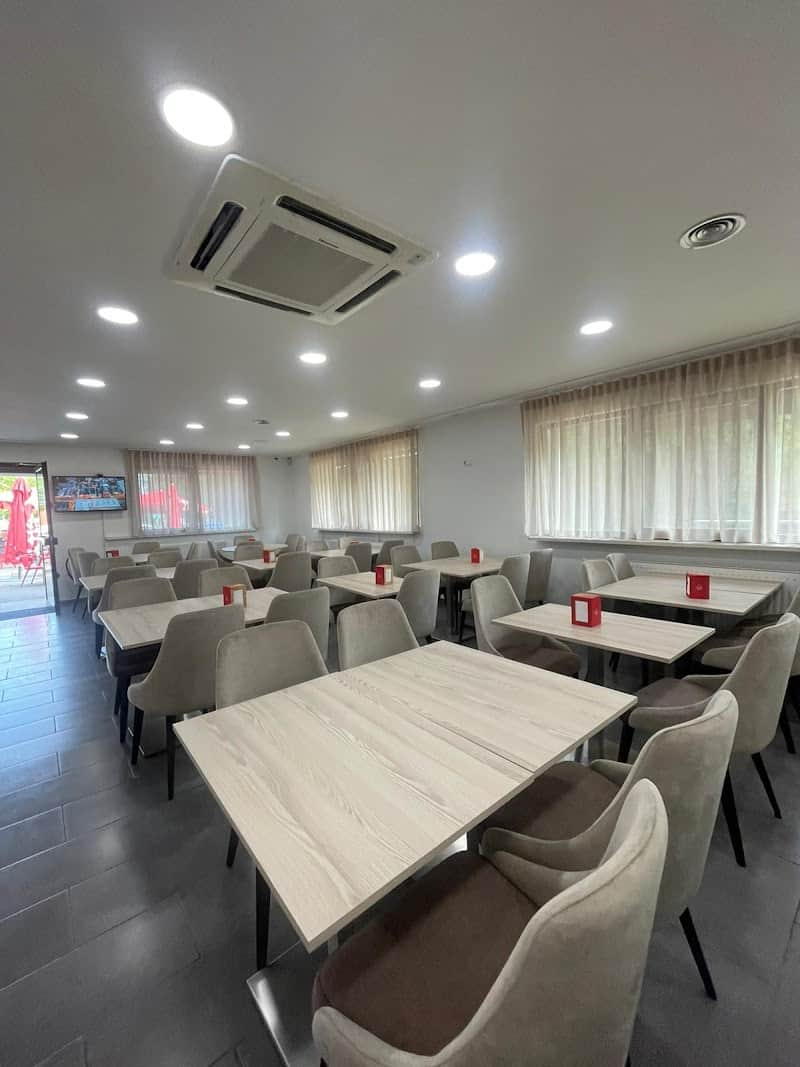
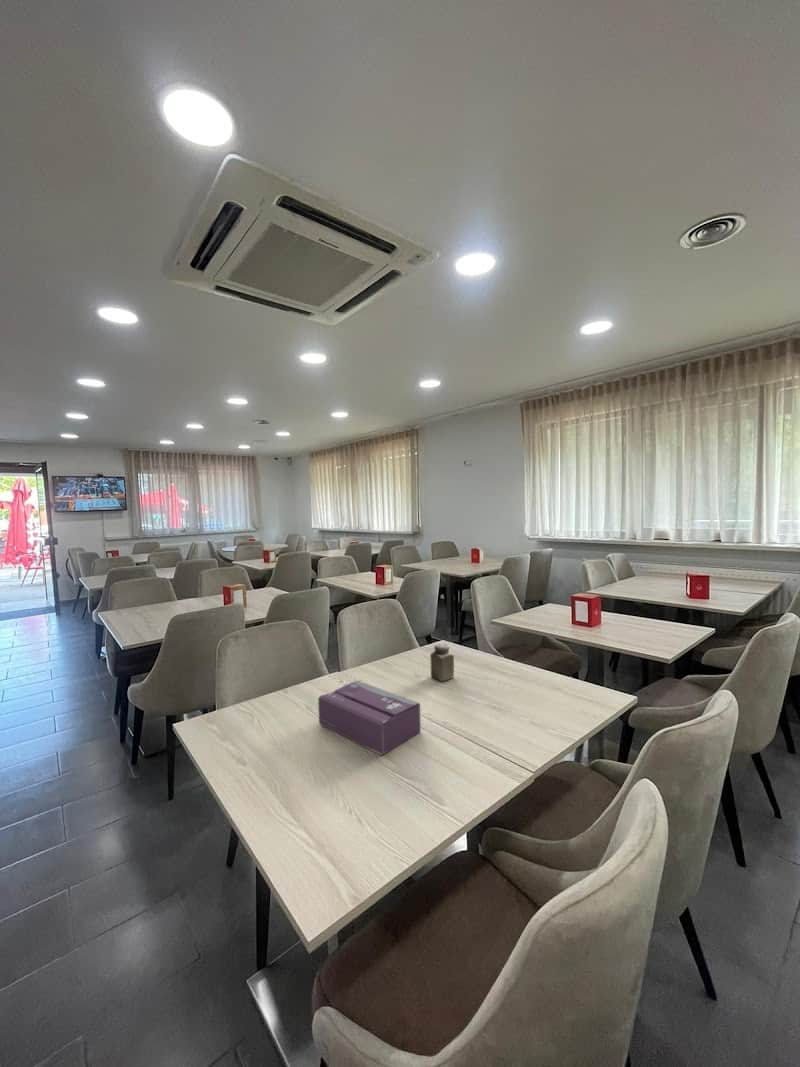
+ salt shaker (442, 661)
+ tissue box (368, 713)
